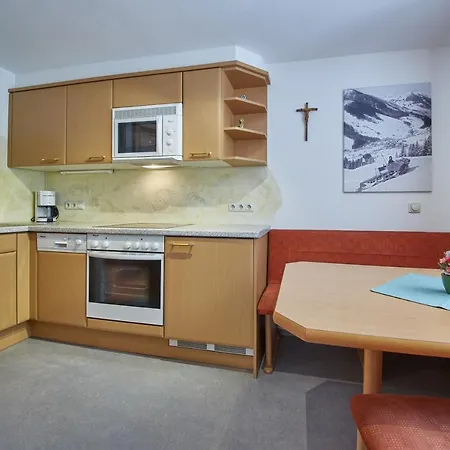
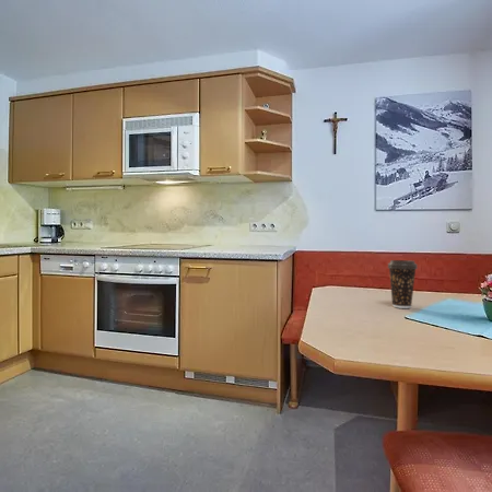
+ coffee cup (401, 283)
